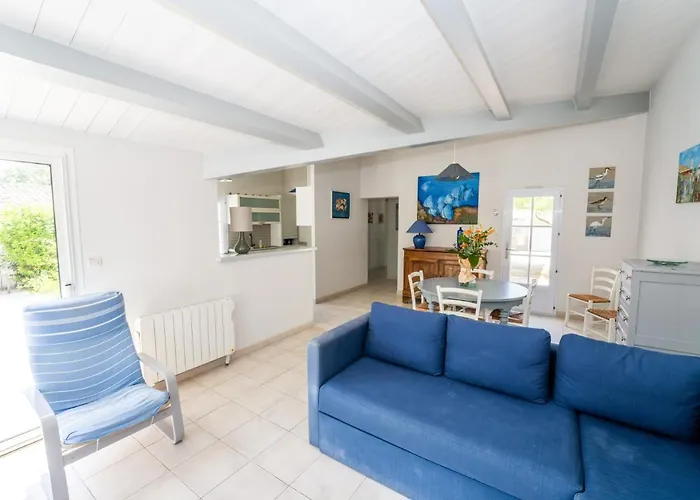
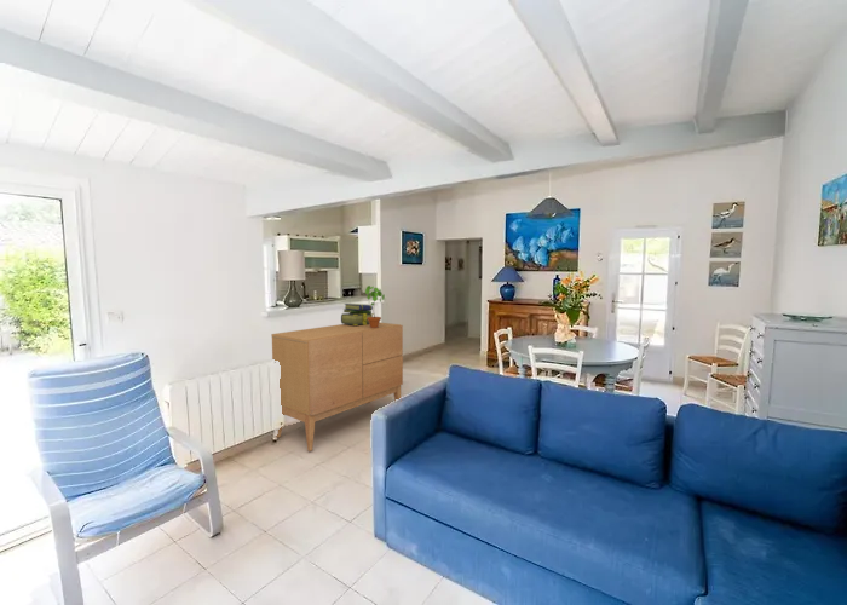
+ stack of books (357, 313)
+ sideboard (342, 376)
+ potted plant (373, 304)
